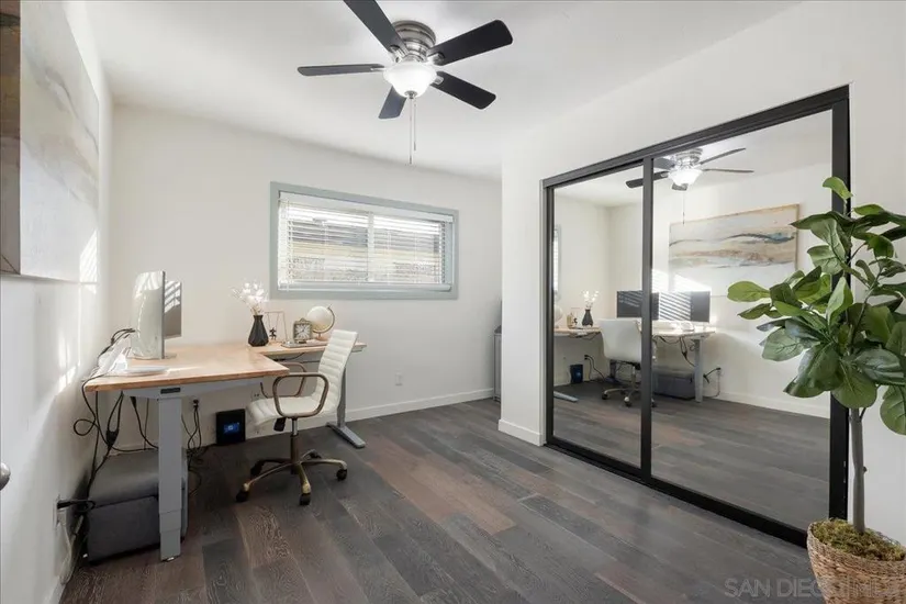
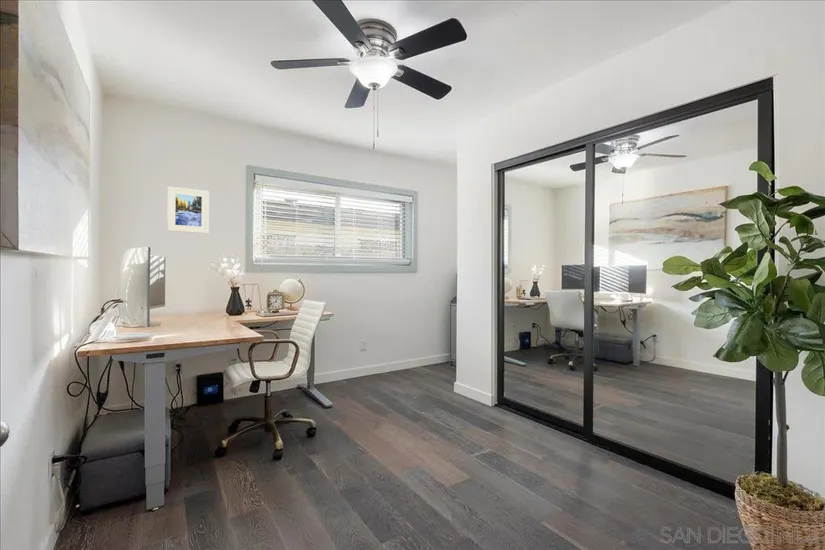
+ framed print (188, 210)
